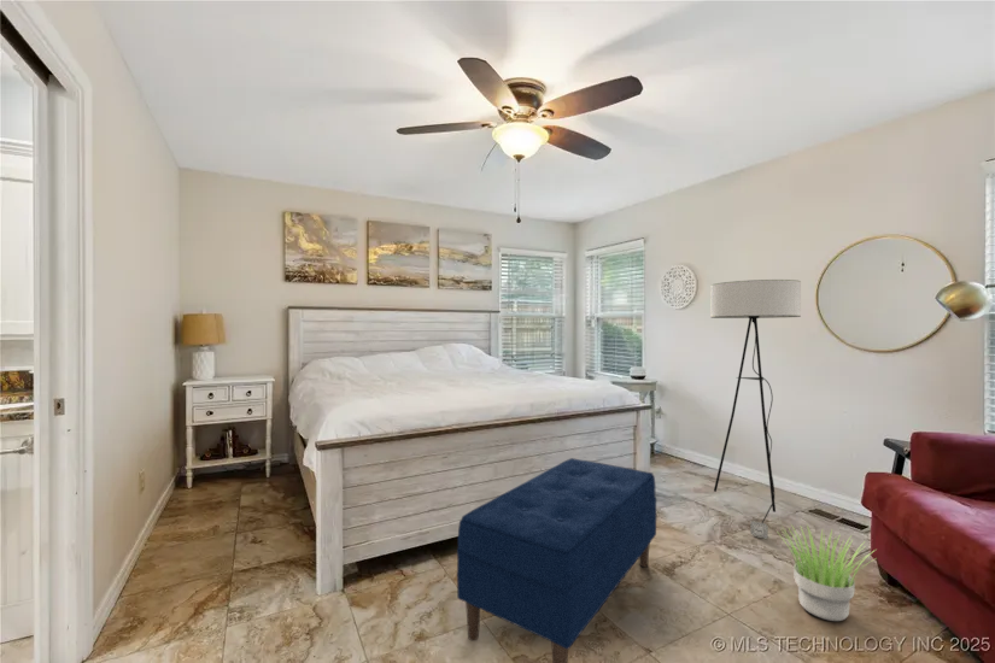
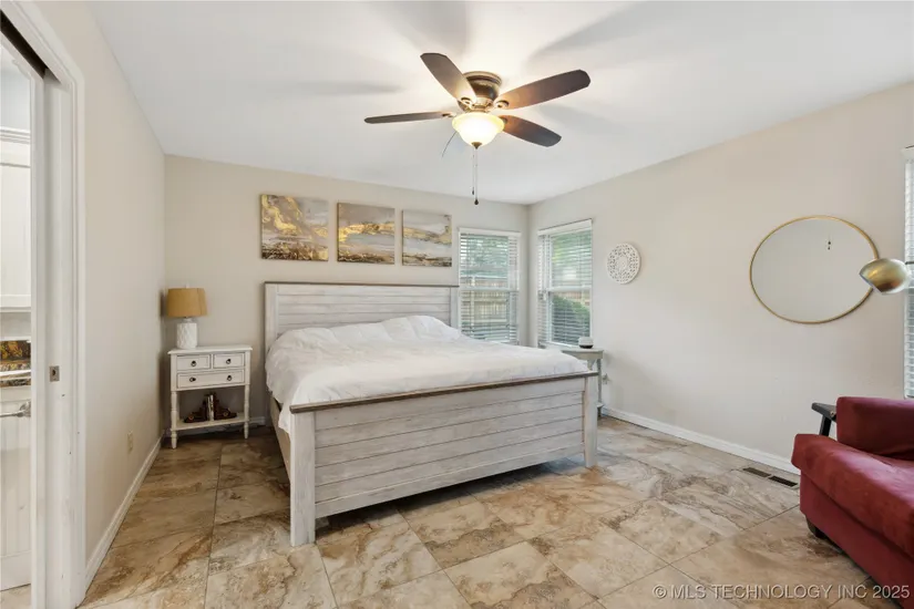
- floor lamp (737, 394)
- potted plant (824, 575)
- bench (569, 544)
